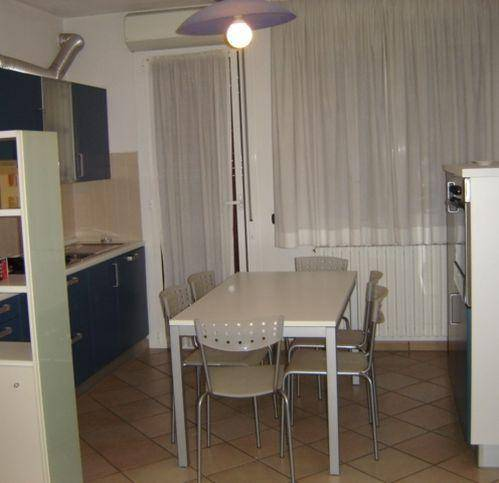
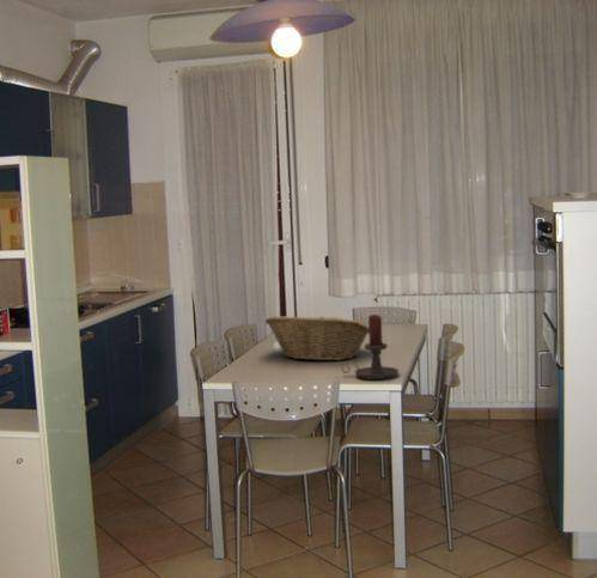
+ fruit basket (317, 334)
+ candle holder (368, 345)
